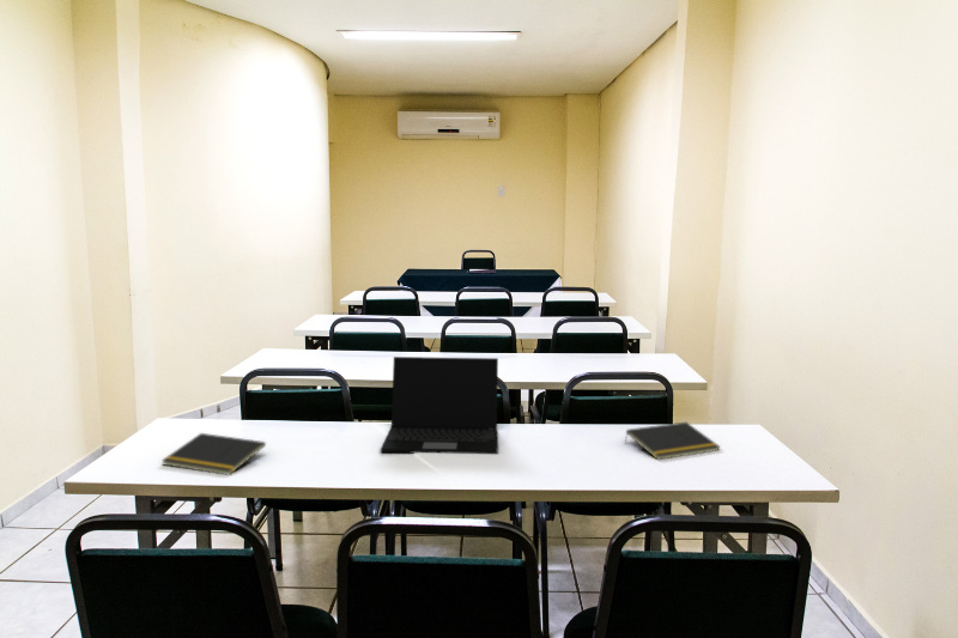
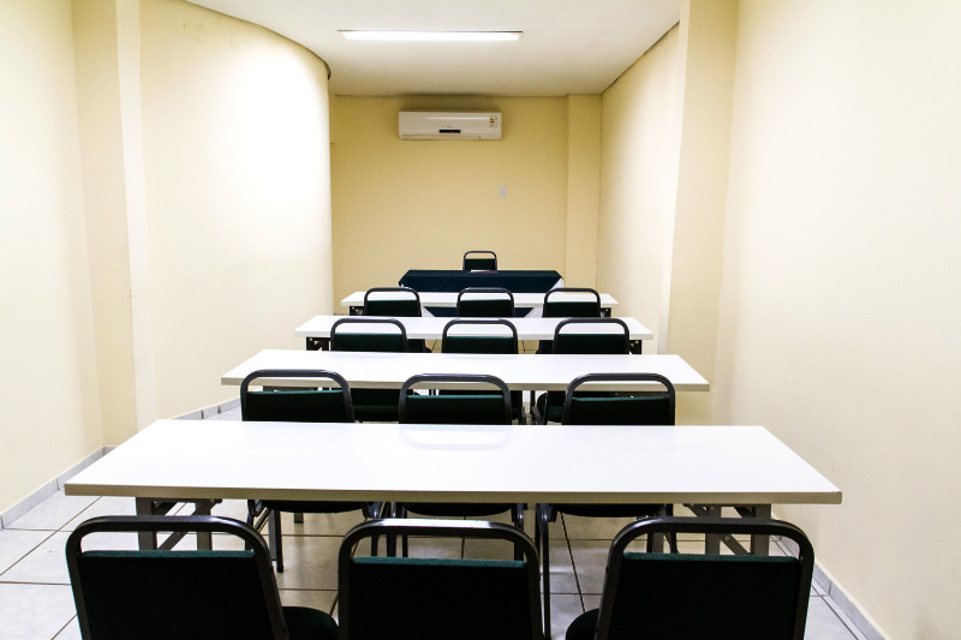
- notepad (214, 452)
- laptop (442, 402)
- notepad (672, 439)
